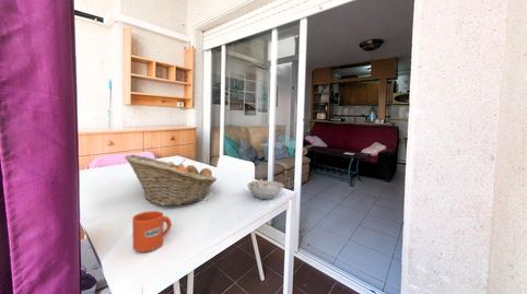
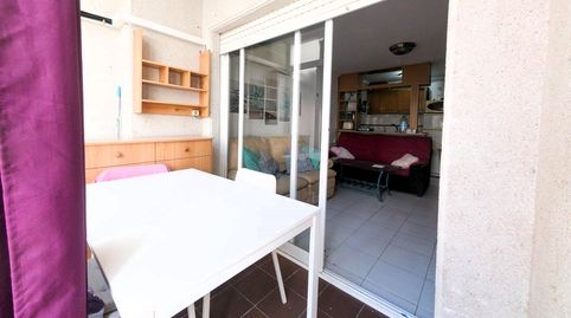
- fruit basket (172, 175)
- mug (153, 228)
- bowl (265, 188)
